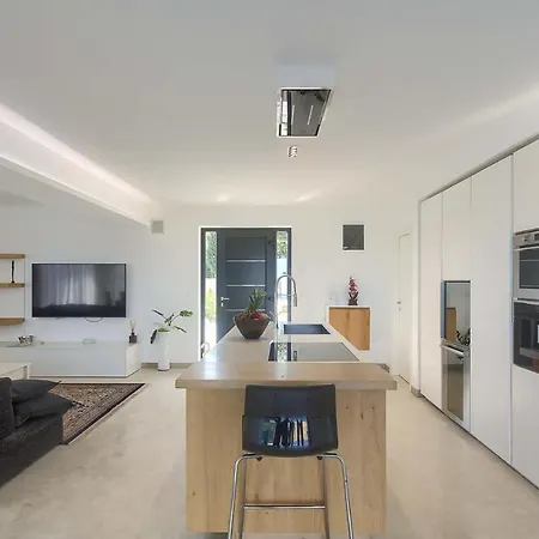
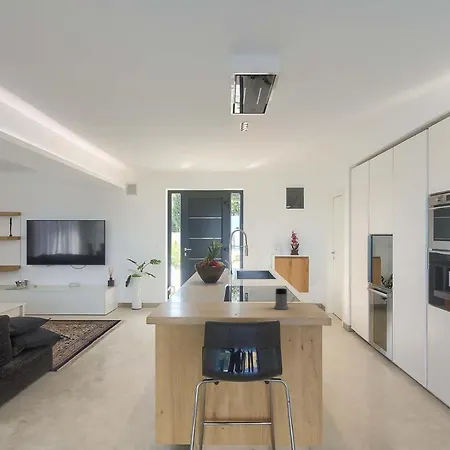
+ mug (284, 298)
